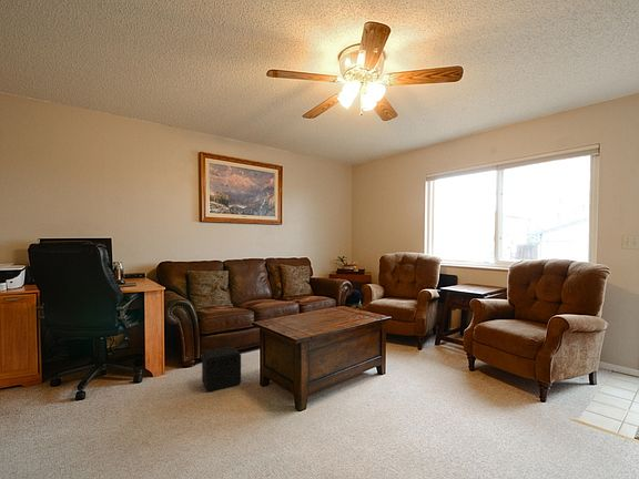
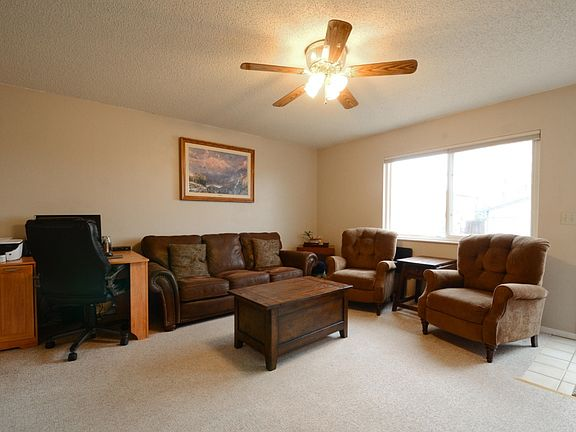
- air purifier (221, 367)
